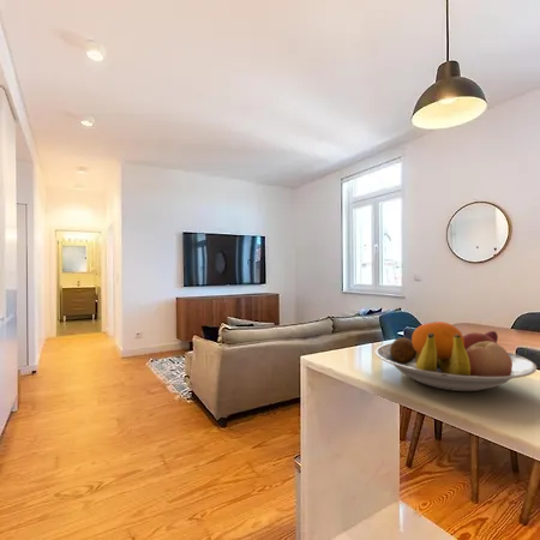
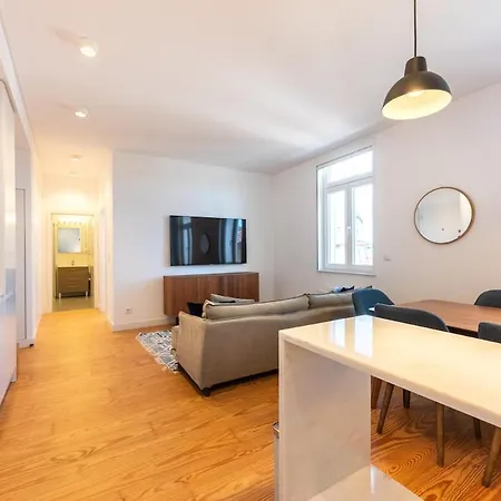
- fruit bowl (448, 349)
